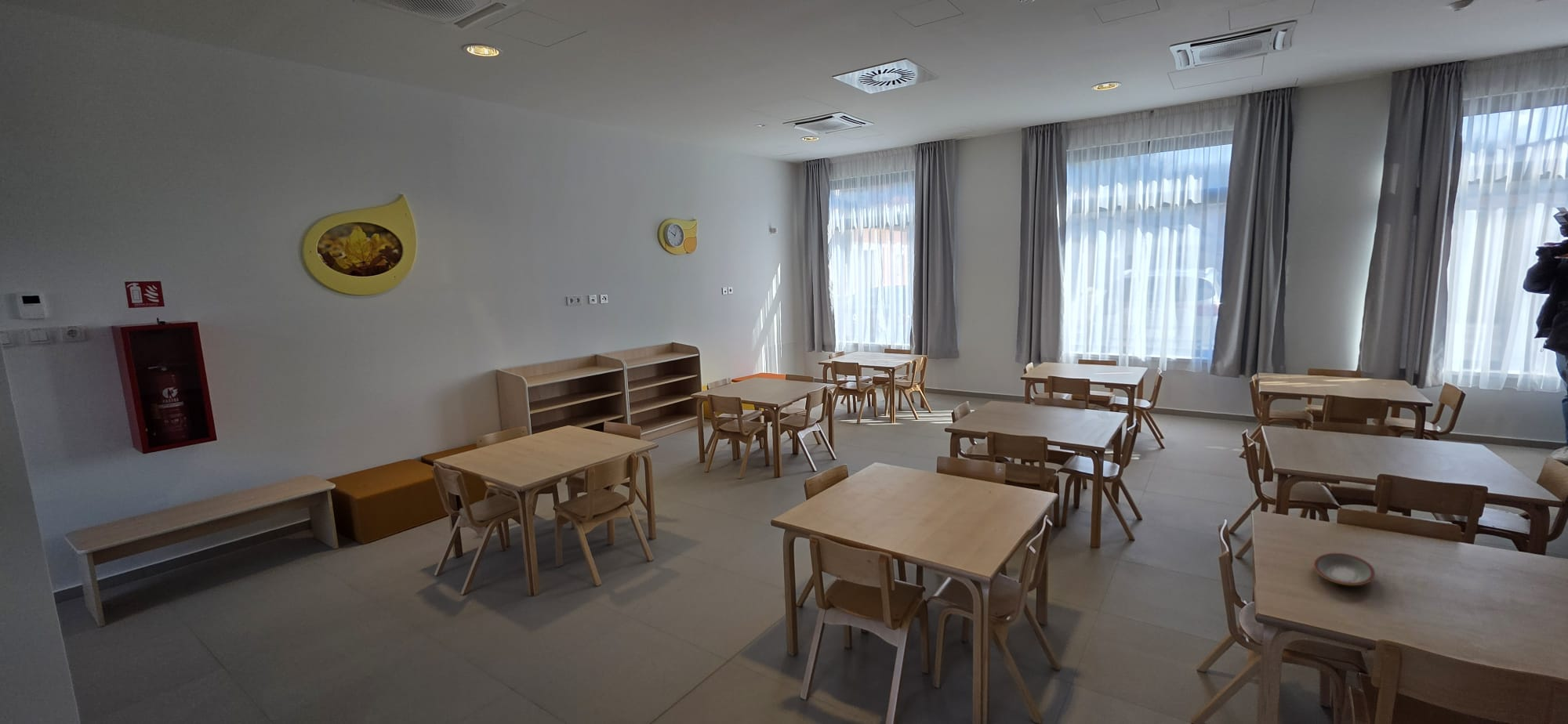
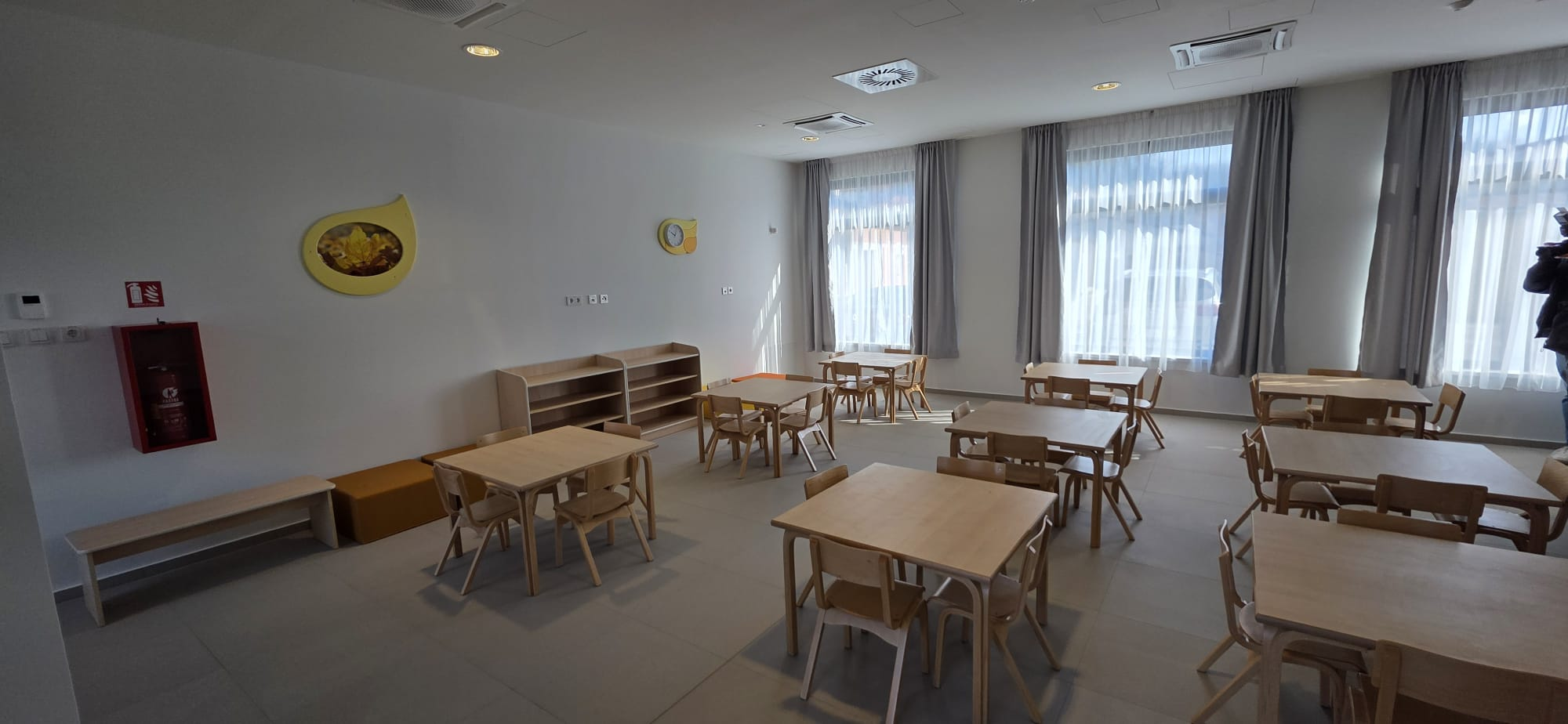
- plate (1343, 571)
